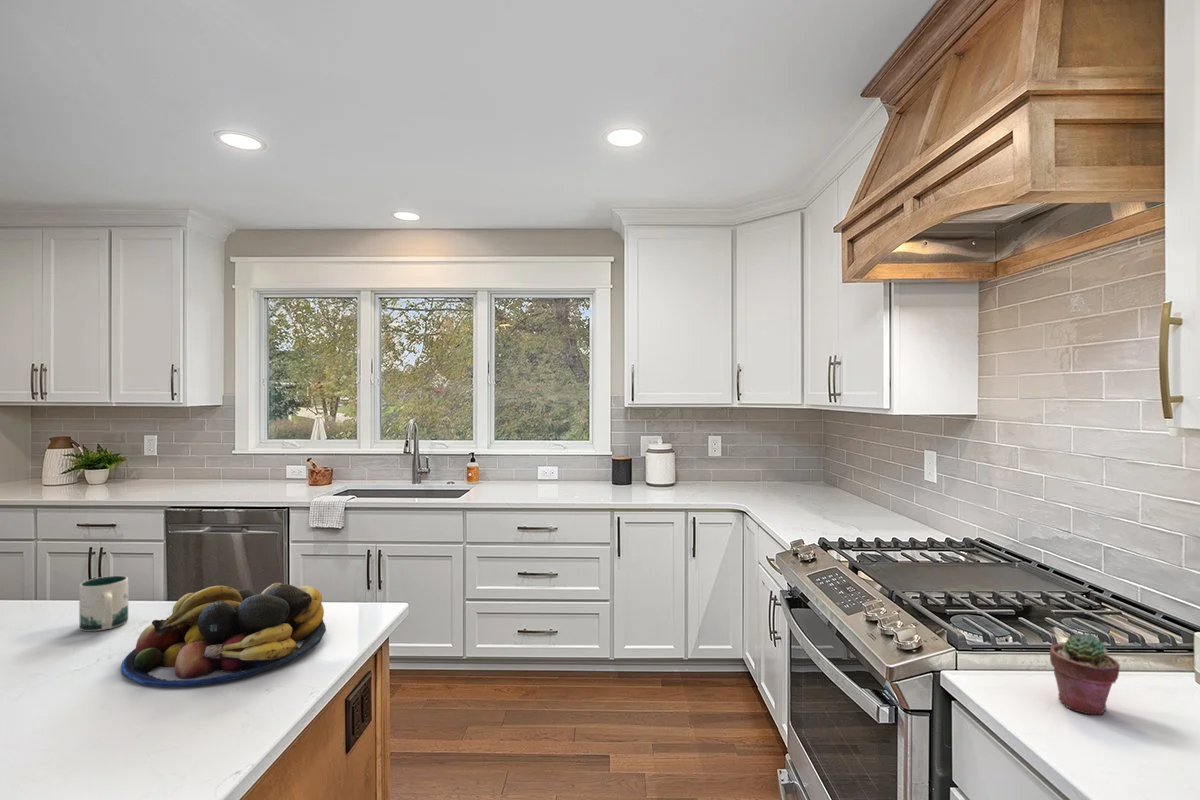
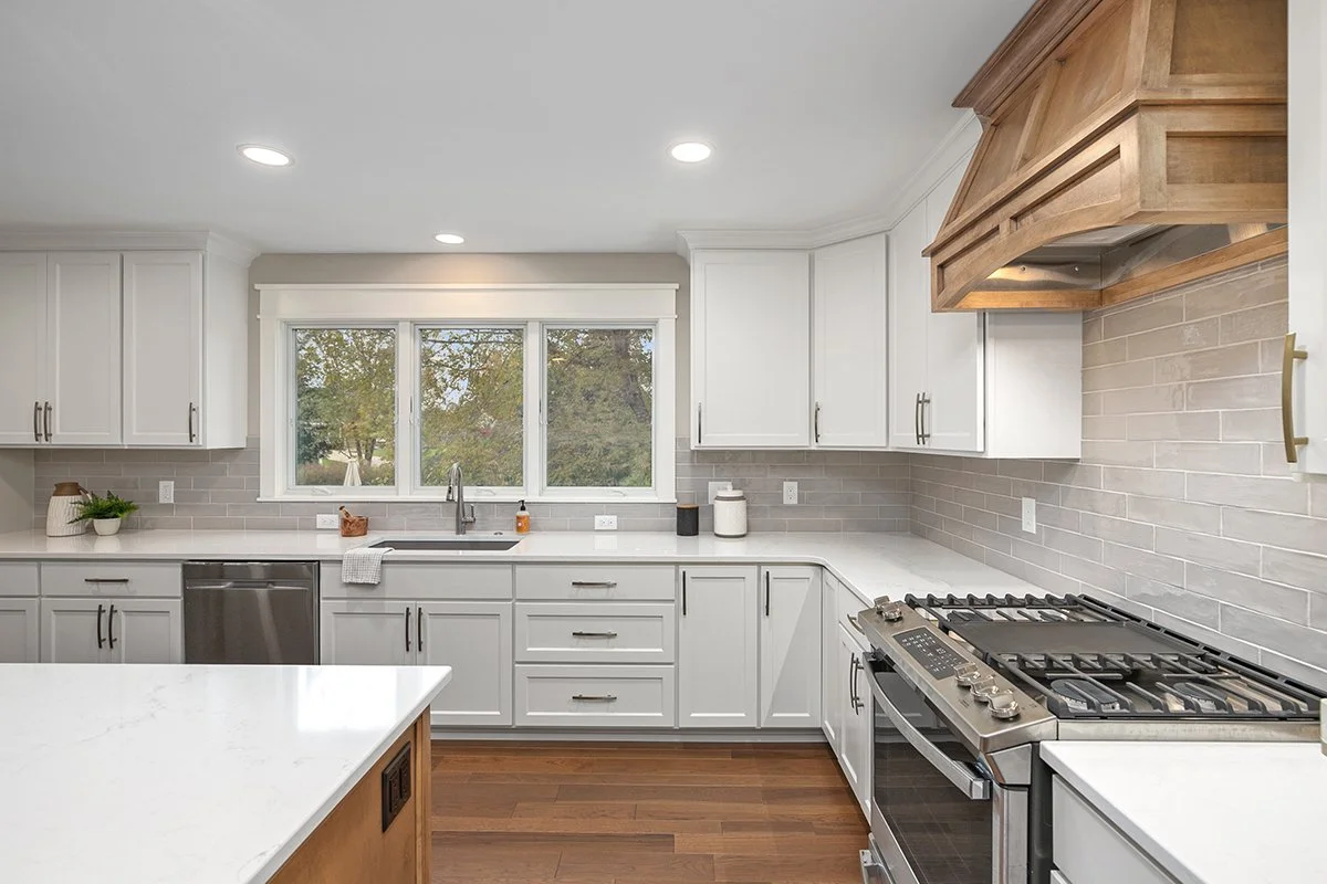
- potted succulent (1083, 670)
- mug (105, 604)
- fruit bowl (229, 615)
